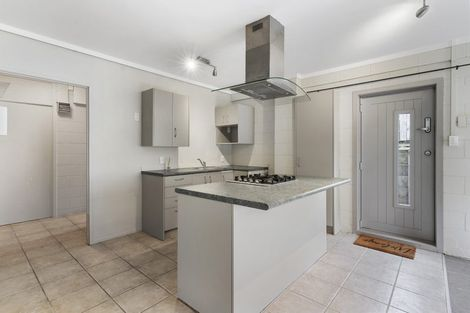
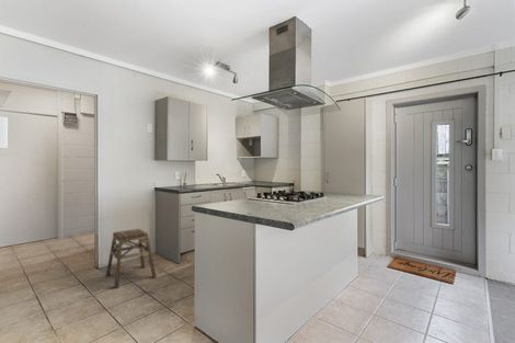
+ stool (130, 254)
